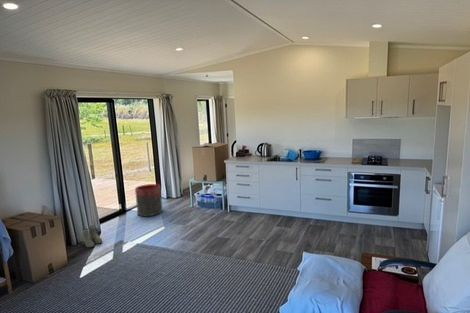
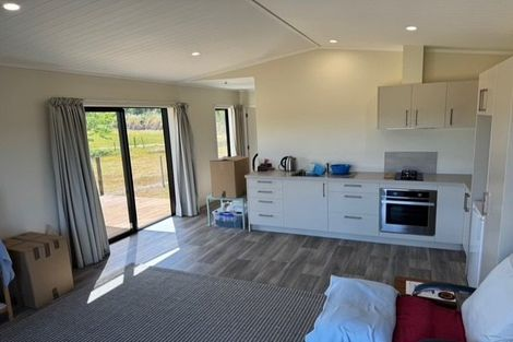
- boots (91, 236)
- trash can (149, 199)
